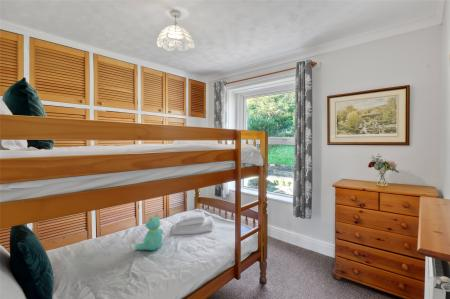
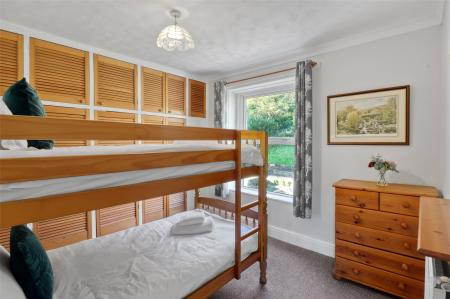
- teddy bear (149, 231)
